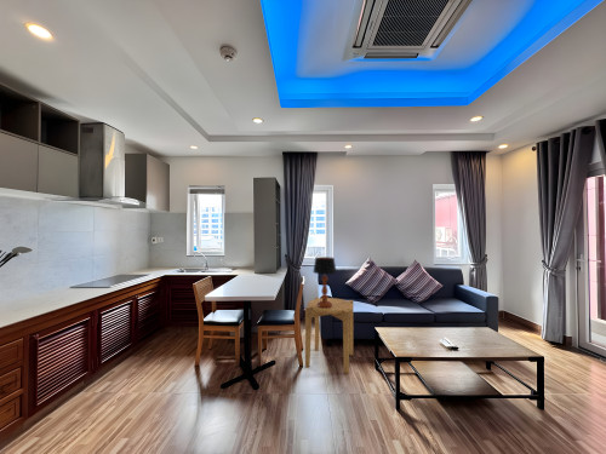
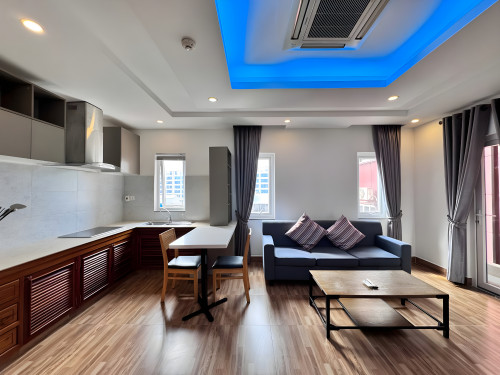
- table lamp (324, 281)
- side table (318, 332)
